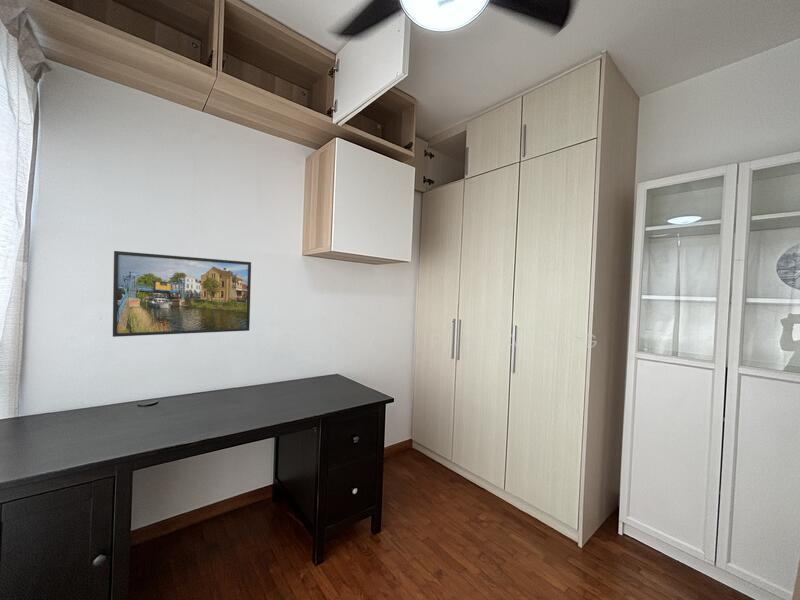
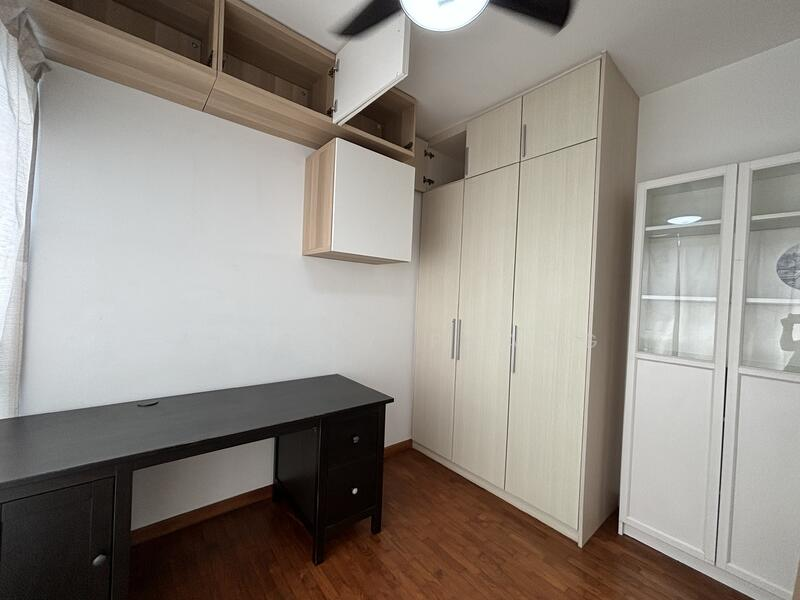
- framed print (189, 295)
